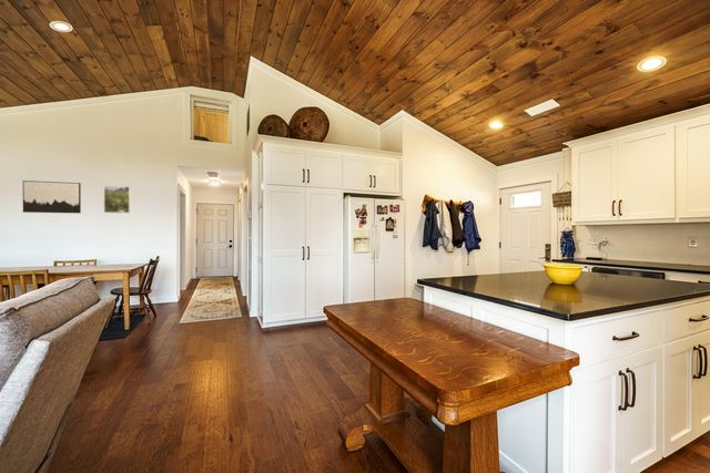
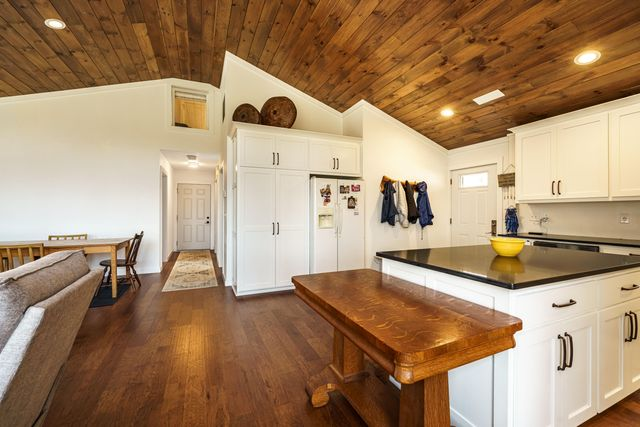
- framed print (116, 199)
- wall art (52, 197)
